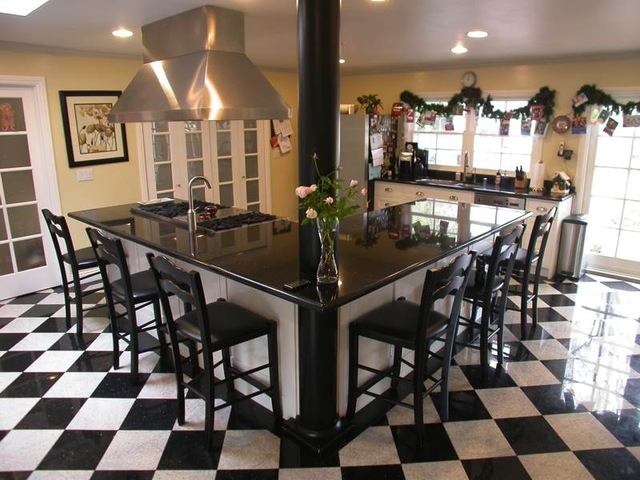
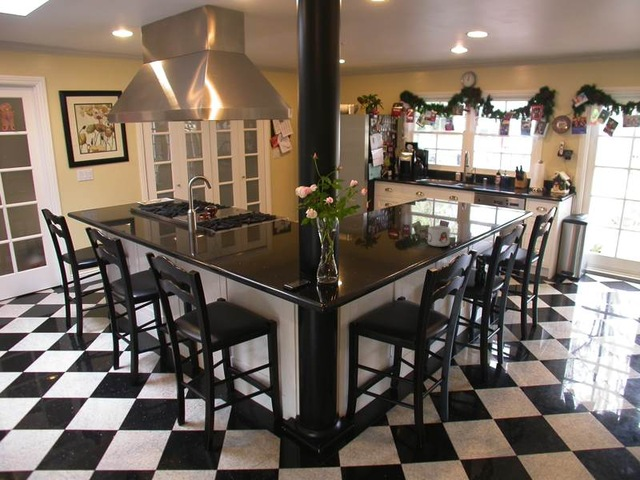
+ mug (441, 235)
